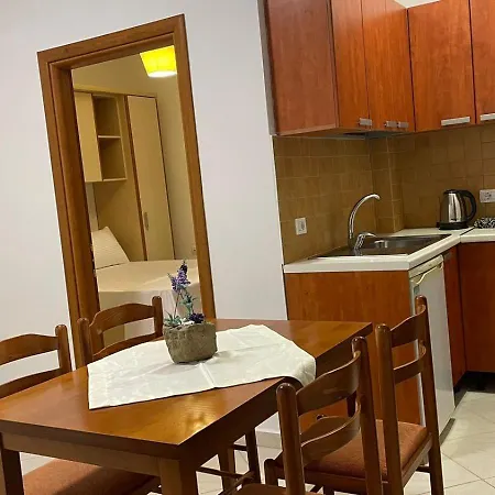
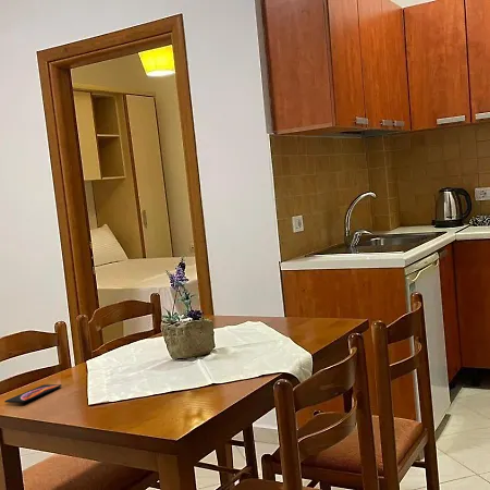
+ smartphone (34, 393)
